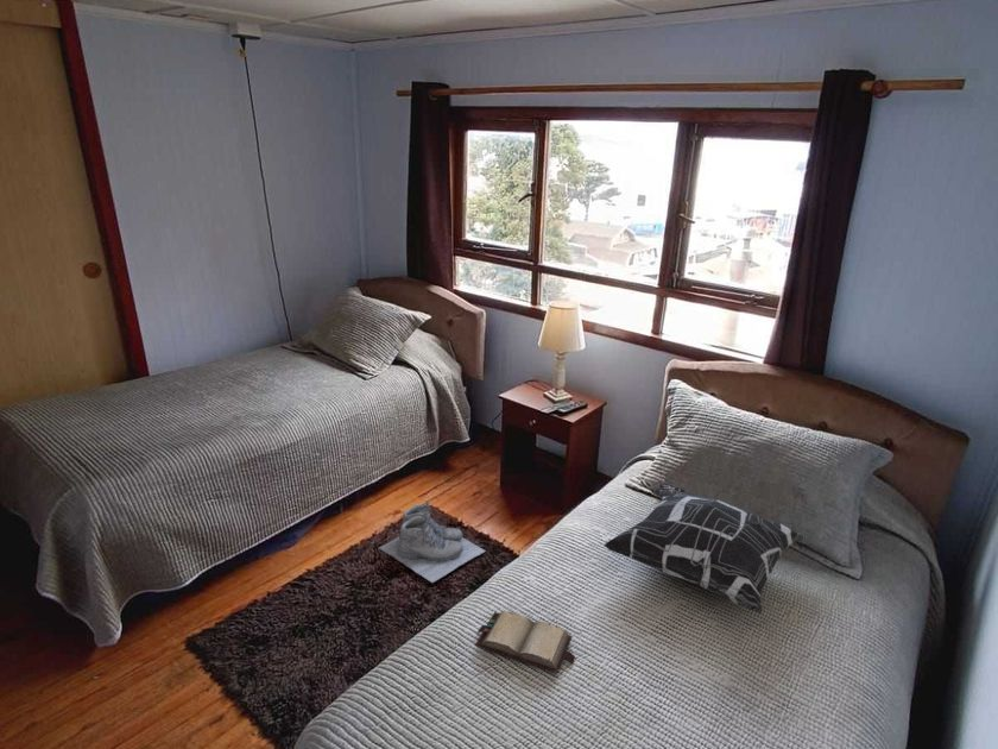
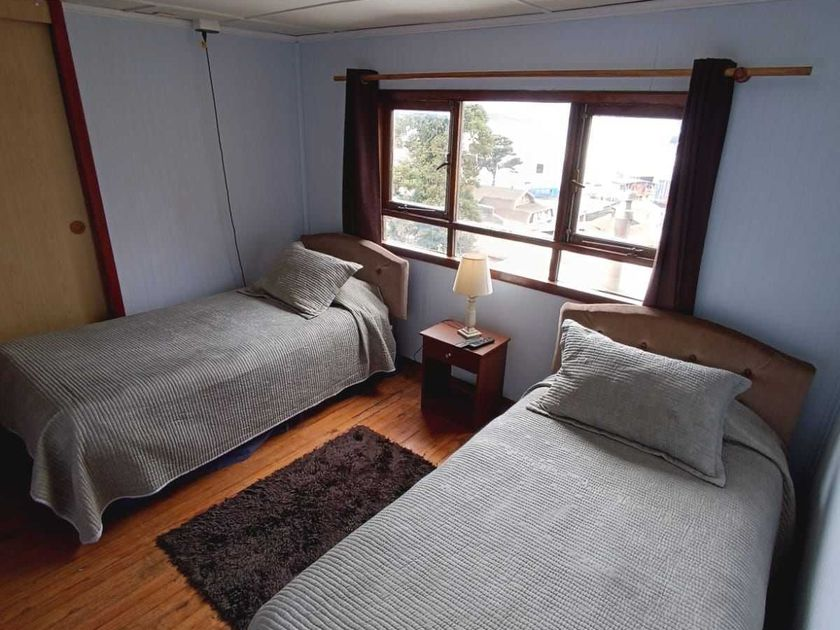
- boots (431, 530)
- decorative pillow (703, 536)
- hardback book (525, 637)
